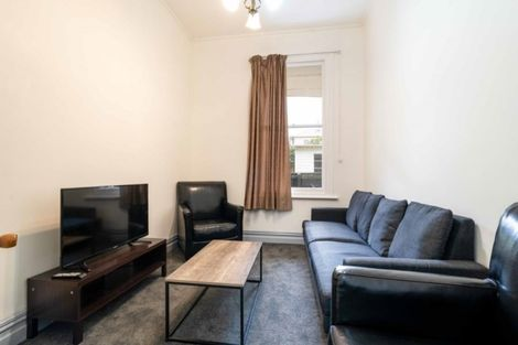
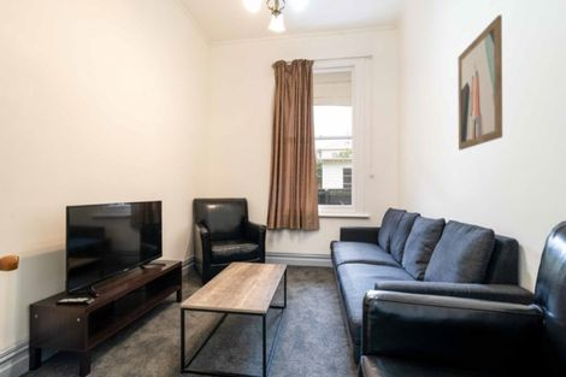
+ wall art (477, 92)
